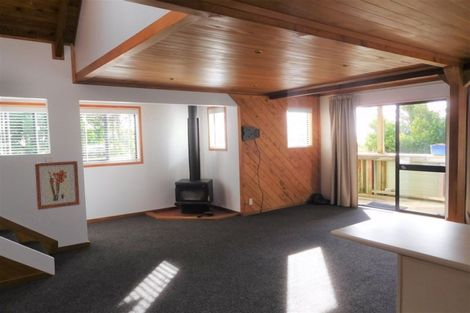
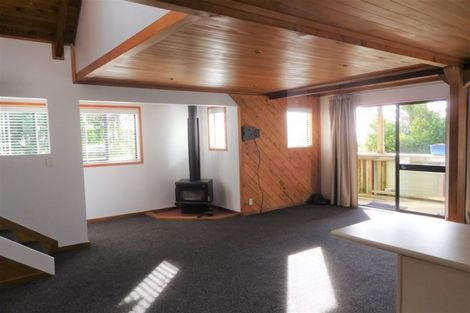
- wall art (57, 184)
